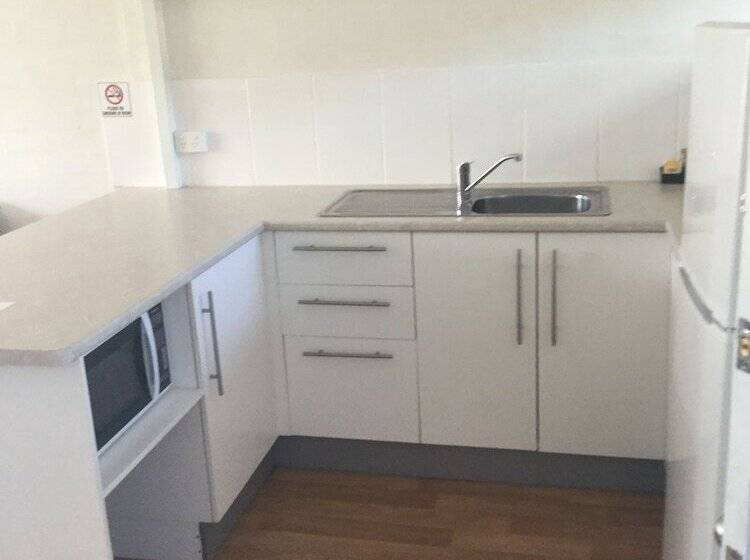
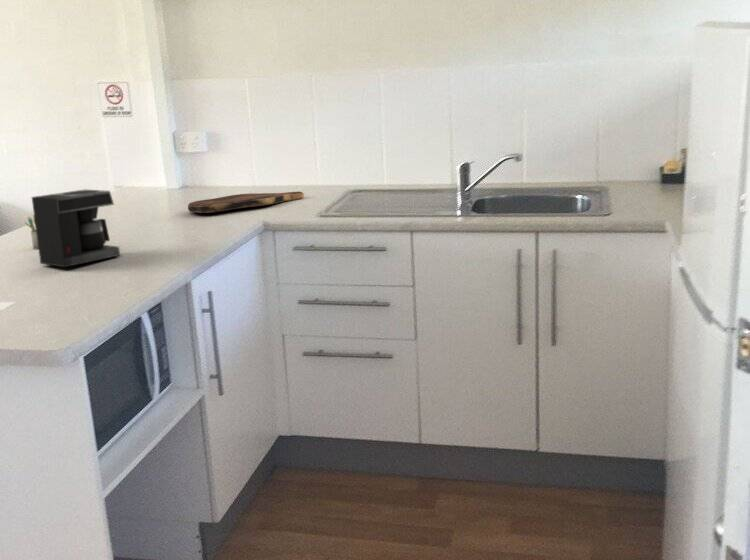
+ coffee maker (52, 223)
+ cutting board (246, 200)
